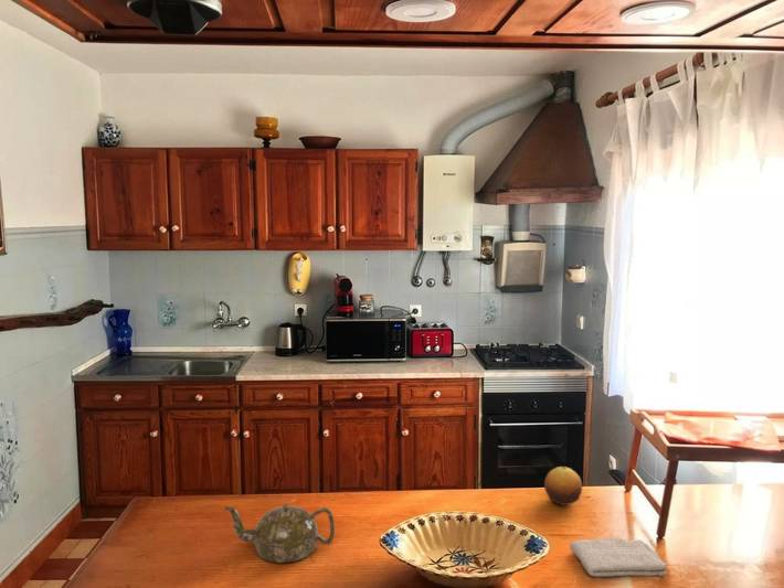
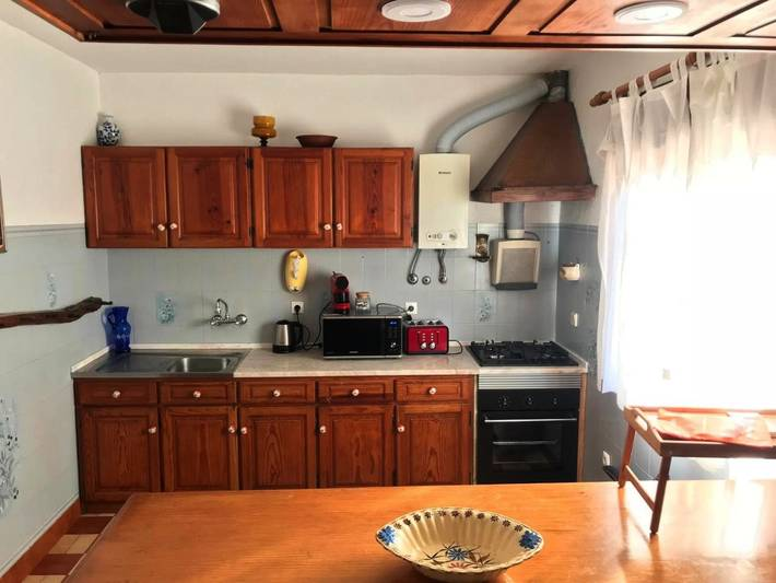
- washcloth (617, 556)
- fruit (563, 485)
- teapot (280, 526)
